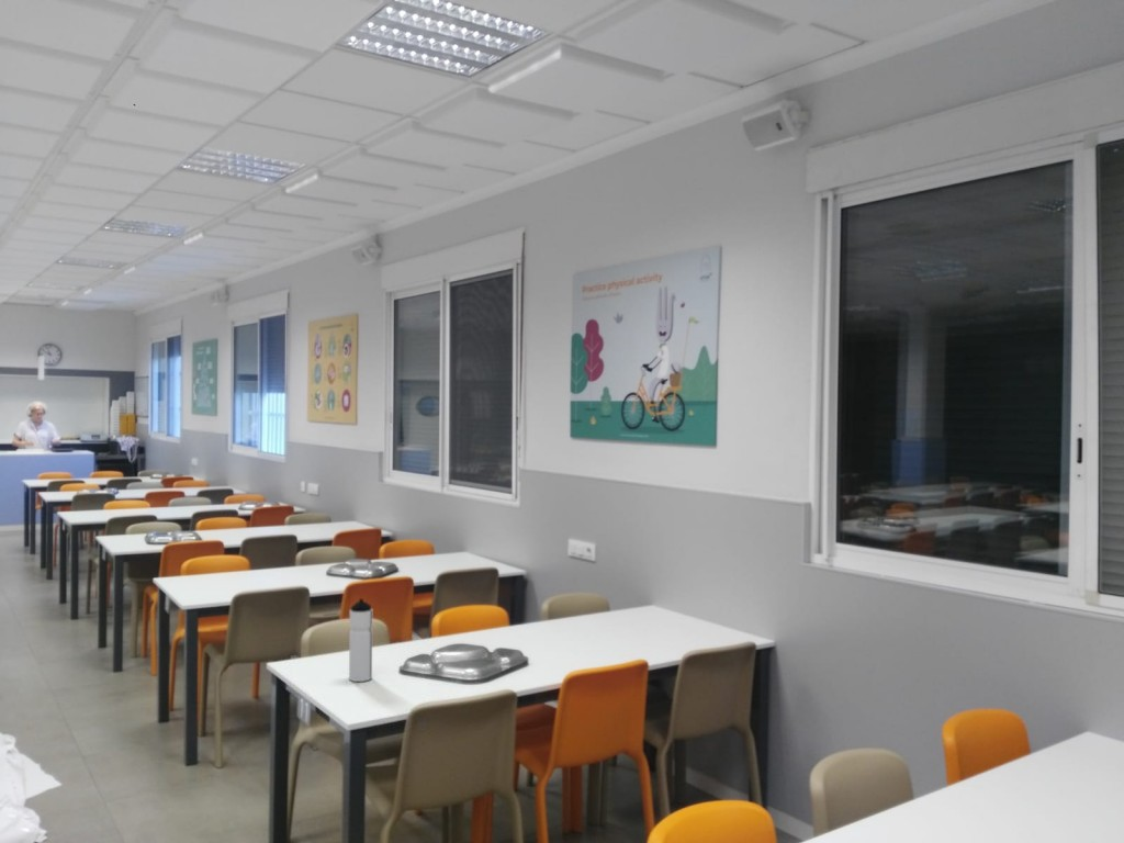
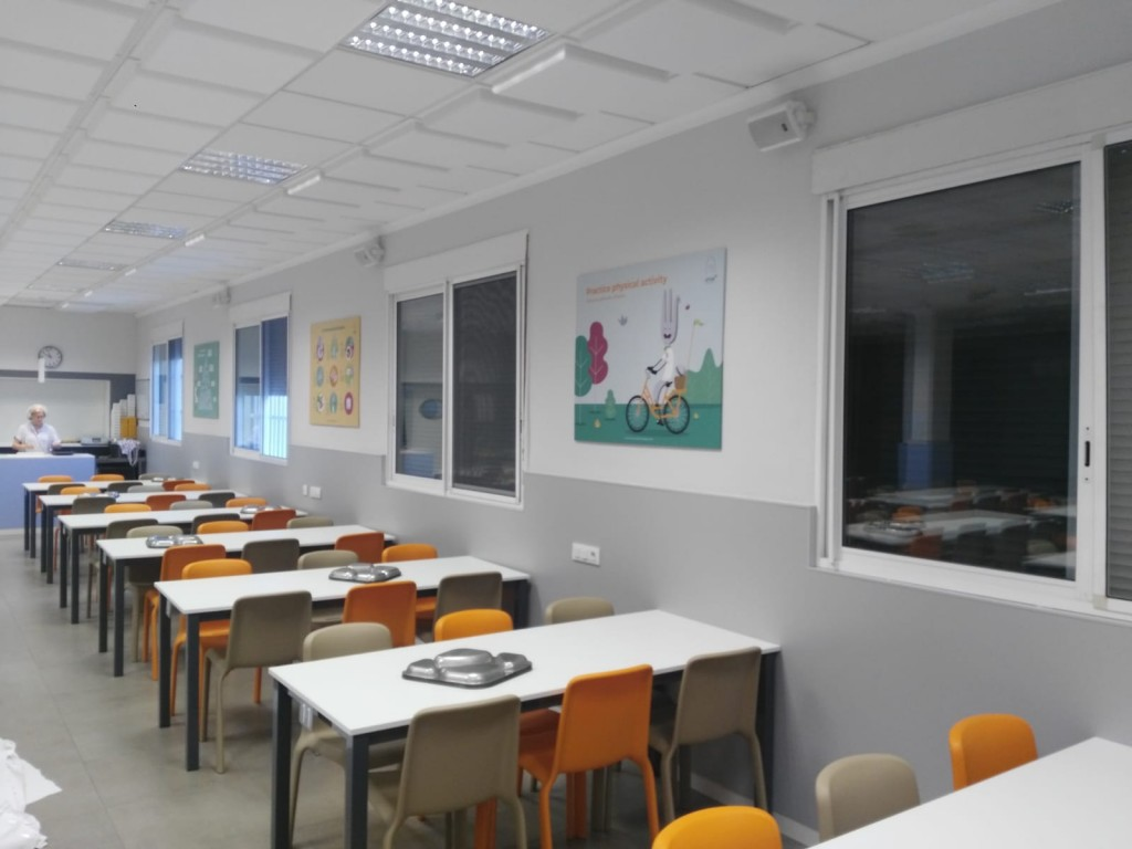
- water bottle (360, 638)
